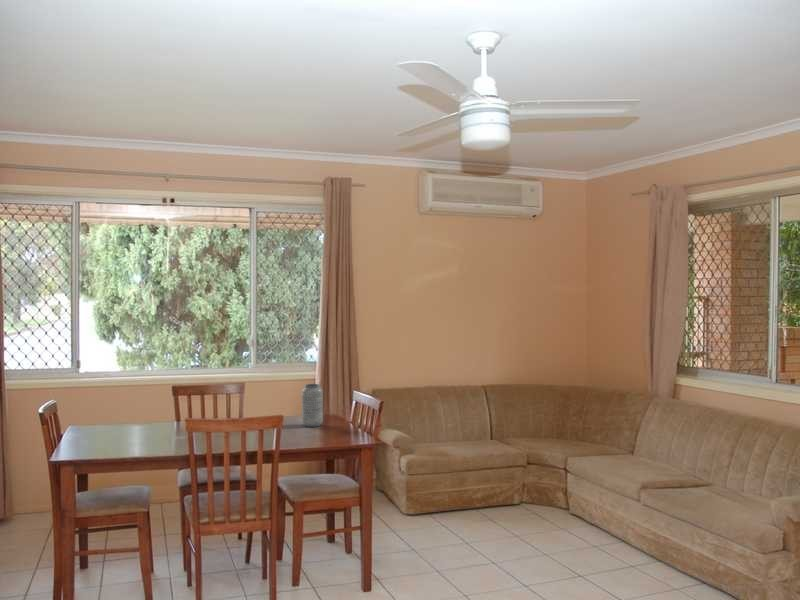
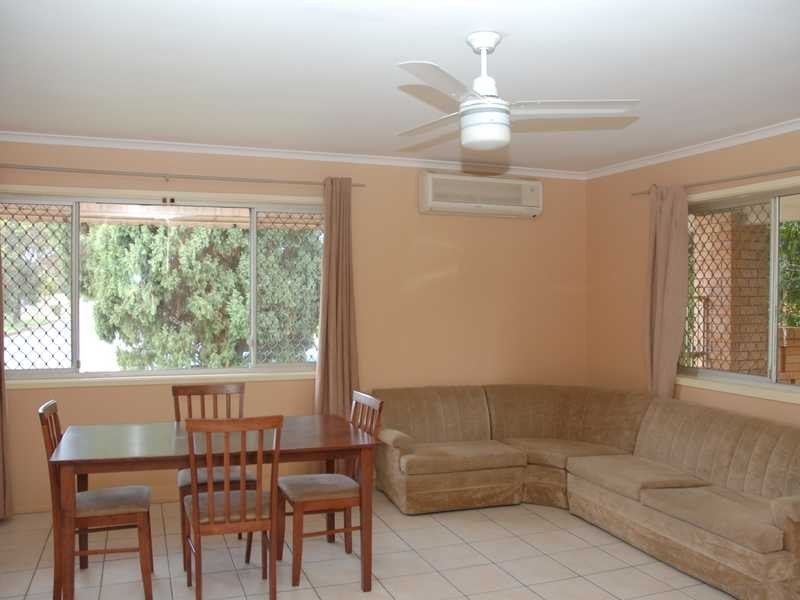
- vase (312, 405)
